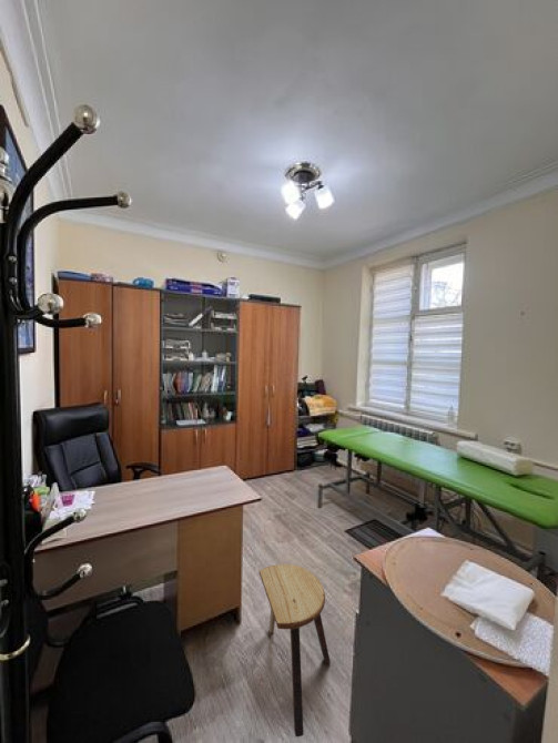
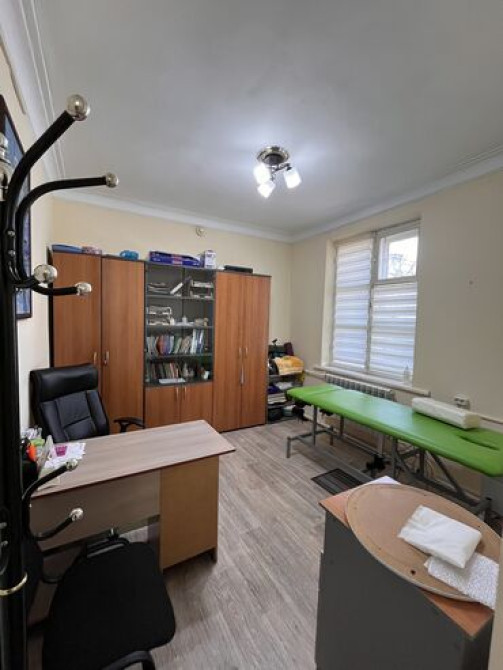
- stool (295, 632)
